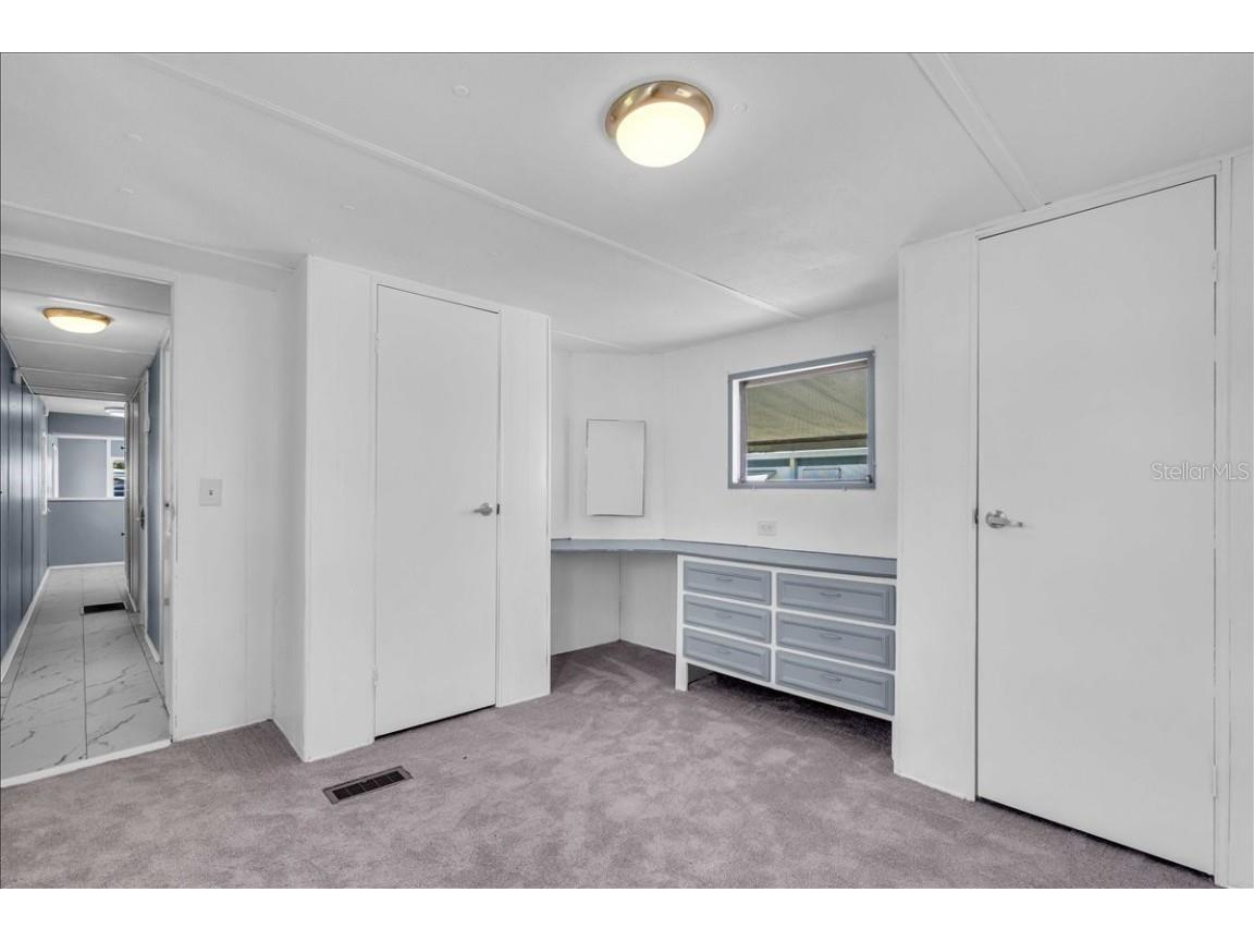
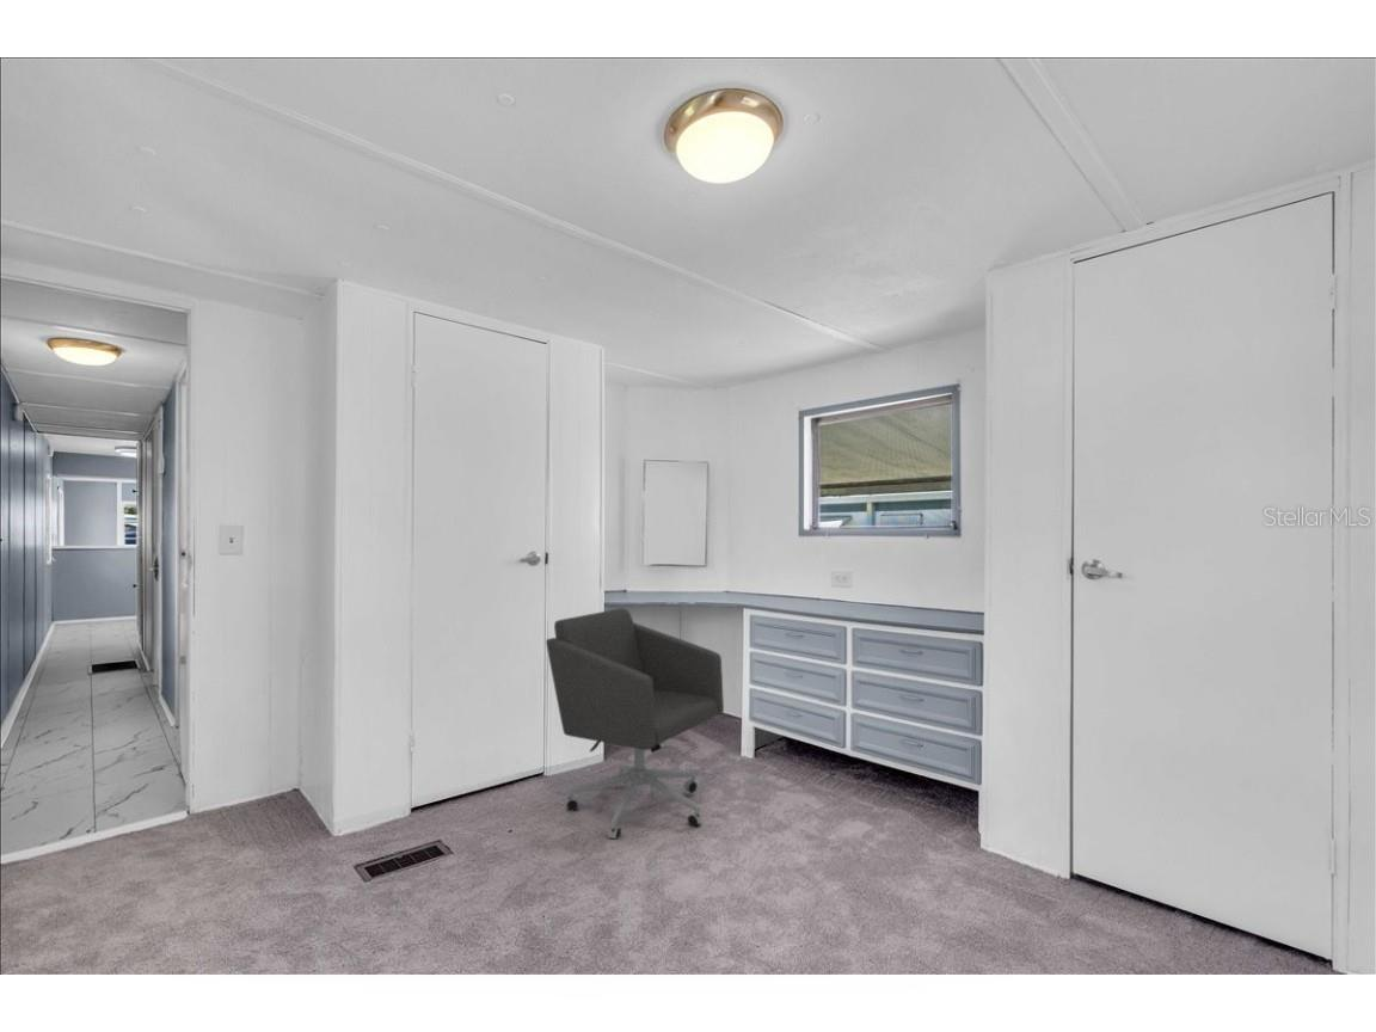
+ office chair (637, 713)
